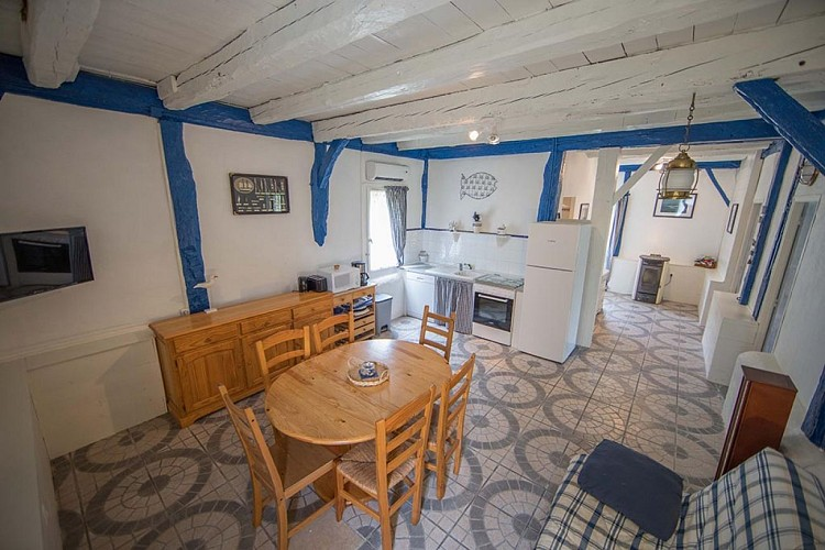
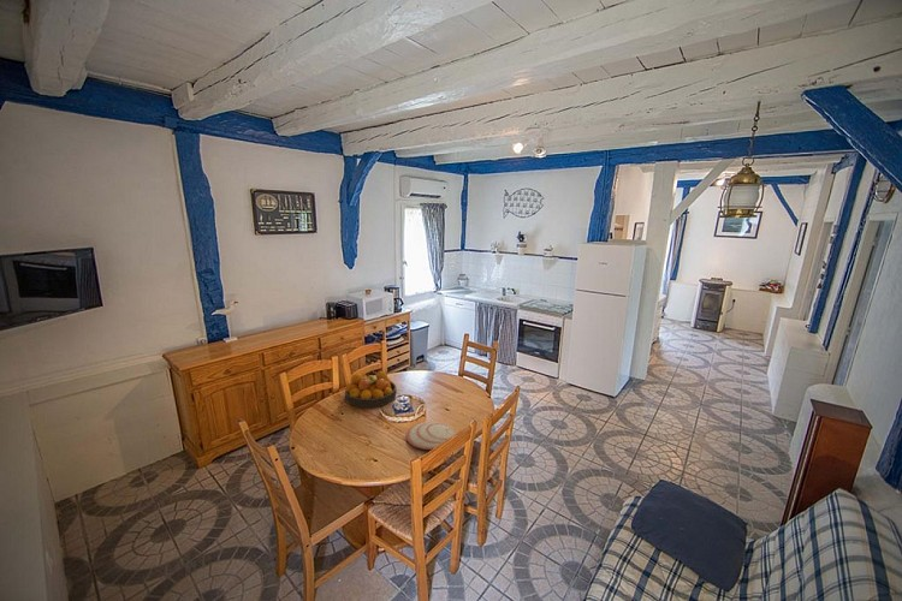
+ fruit bowl (370, 385)
+ plate (431, 433)
